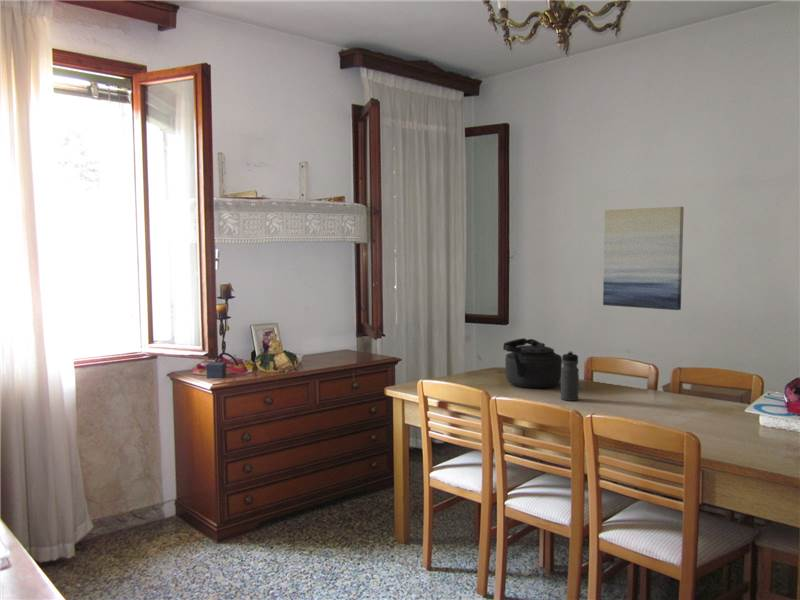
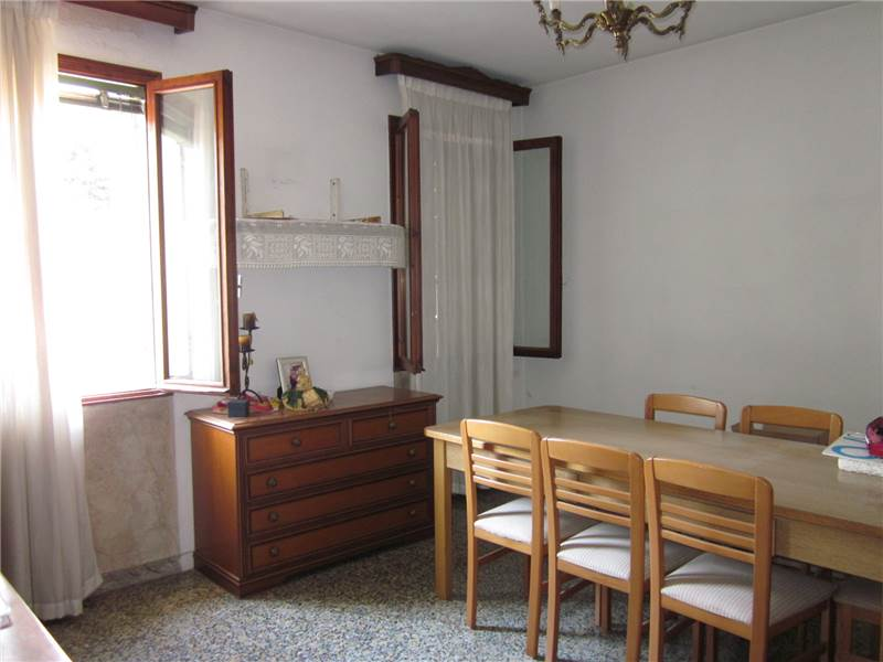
- kettle (531, 362)
- wall art (641, 258)
- water bottle (569, 375)
